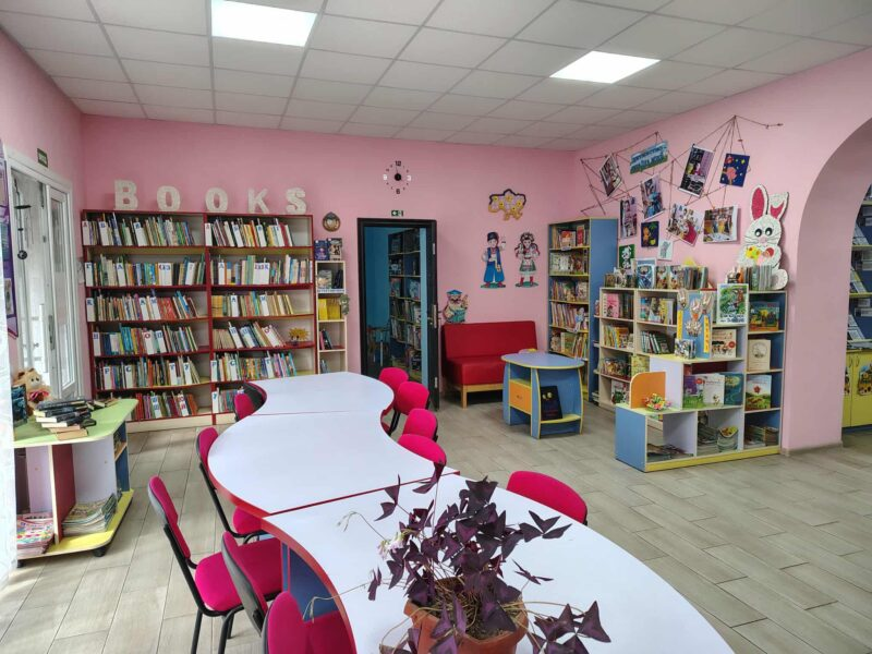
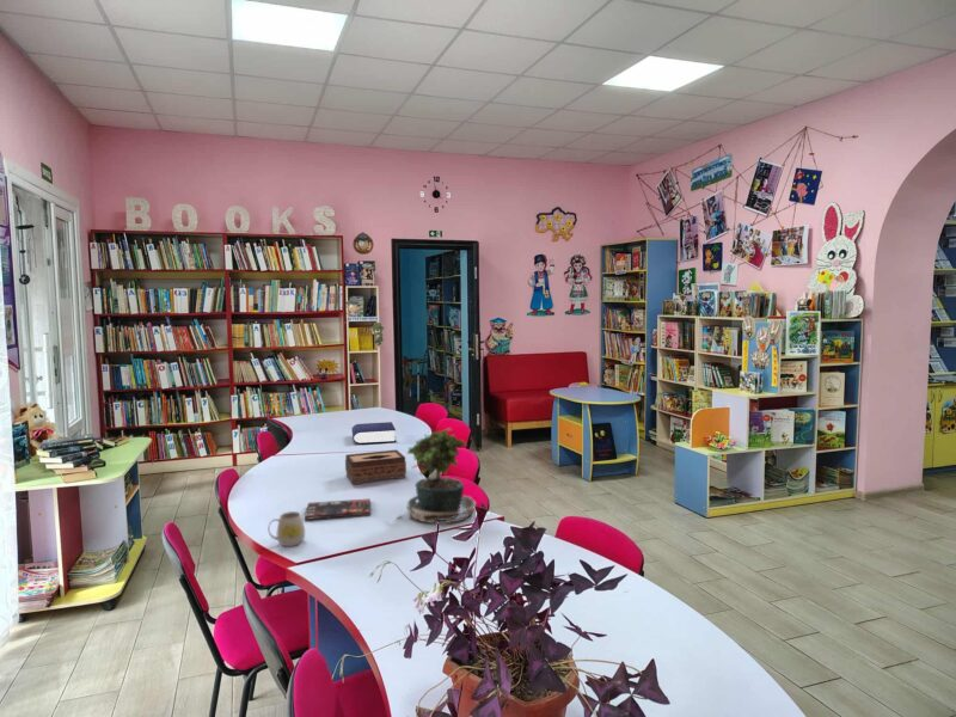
+ mug (287, 528)
+ book (338, 508)
+ book (373, 433)
+ potted plant (436, 471)
+ tissue box (375, 466)
